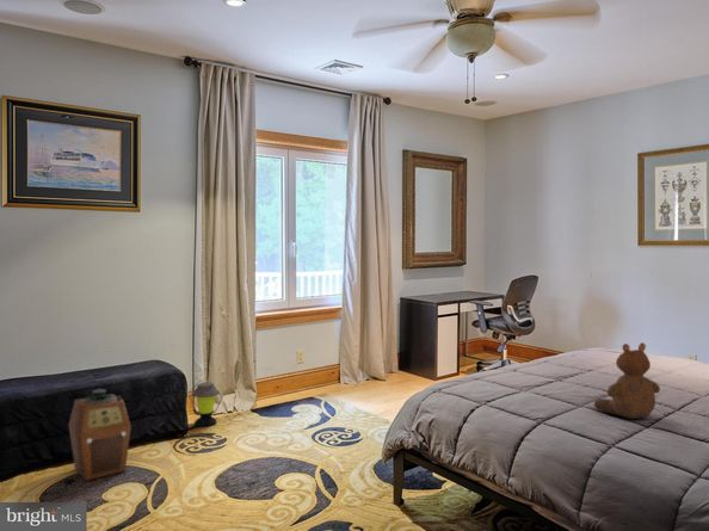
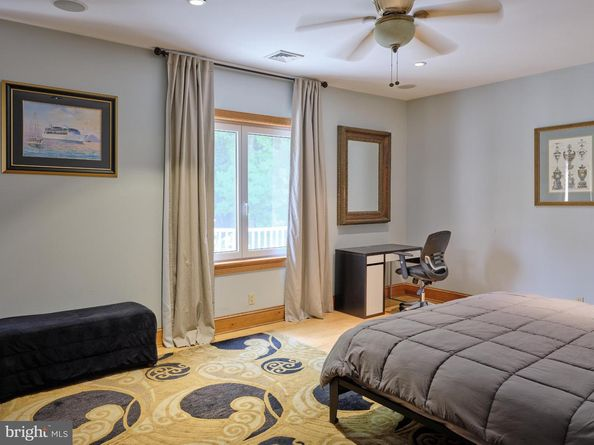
- speaker (99, 428)
- lantern (205, 401)
- teddy bear (624, 377)
